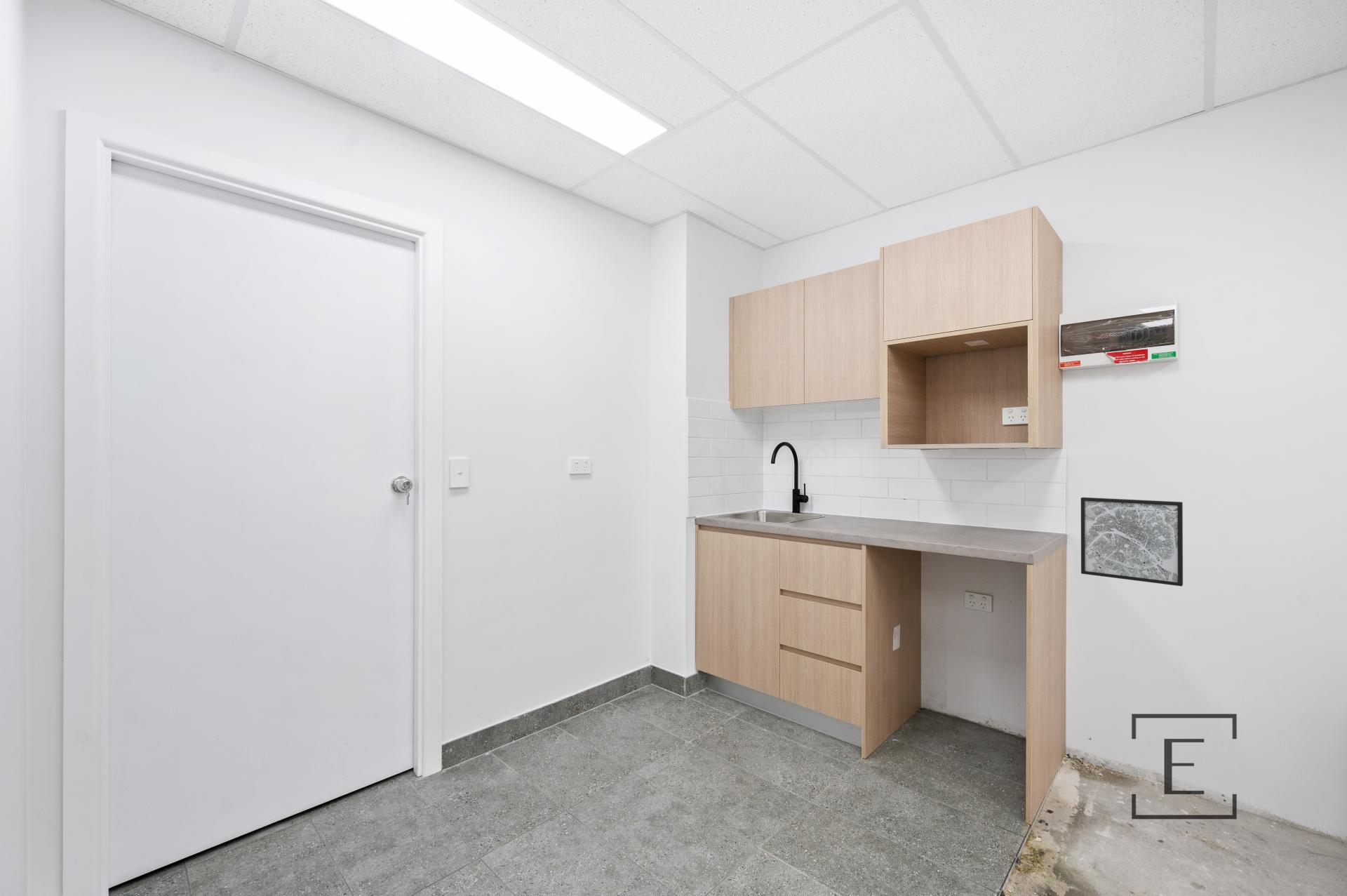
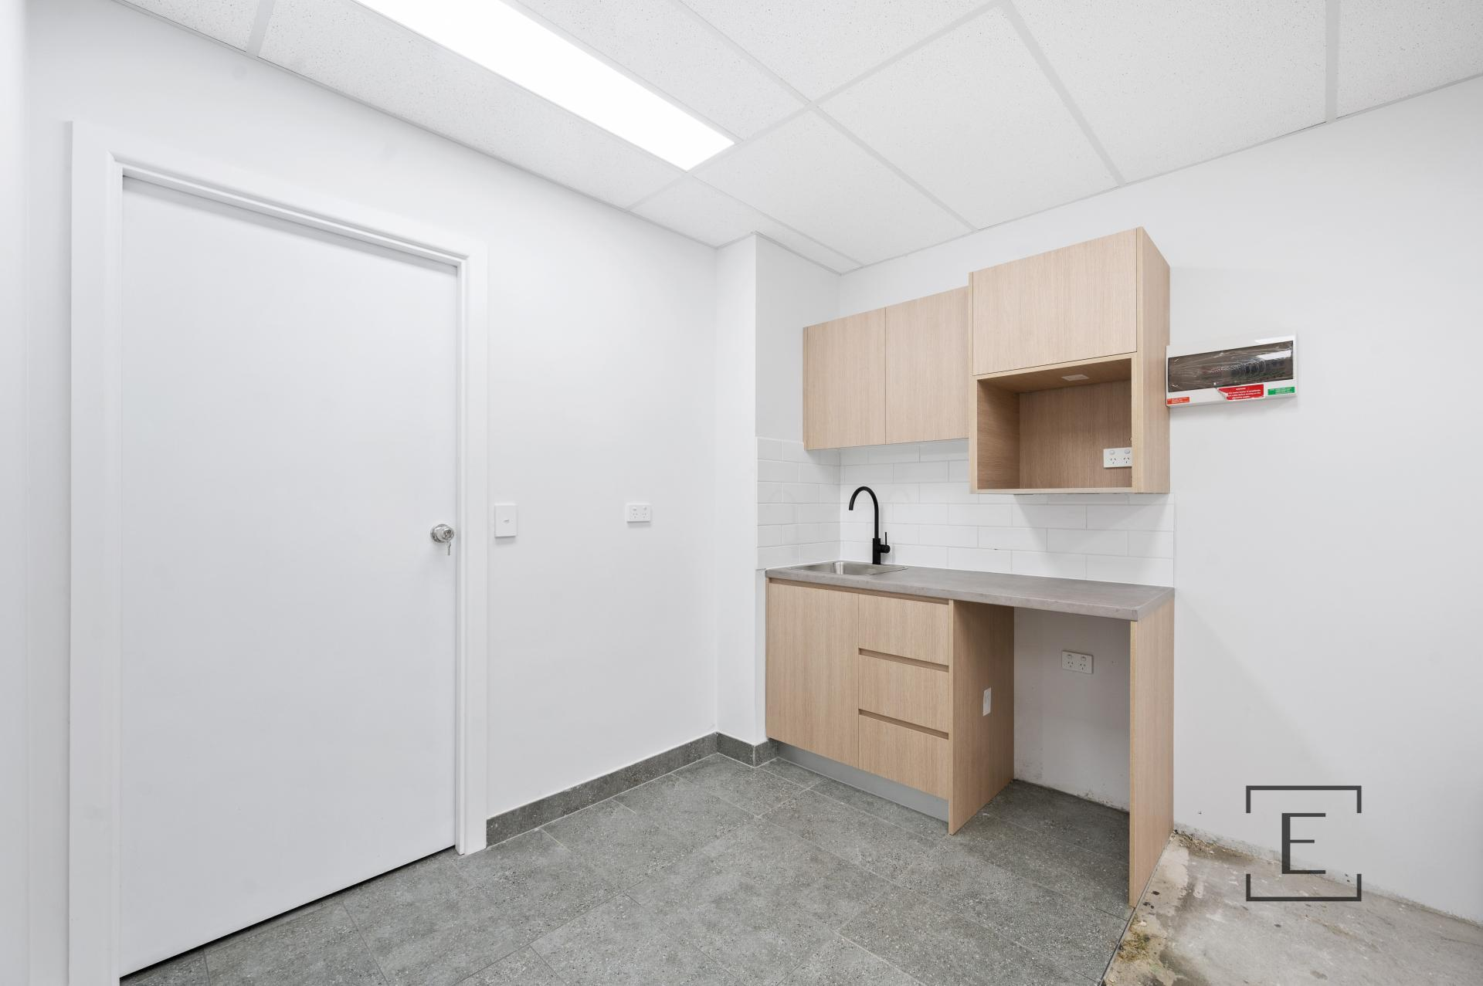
- wall art (1130, 539)
